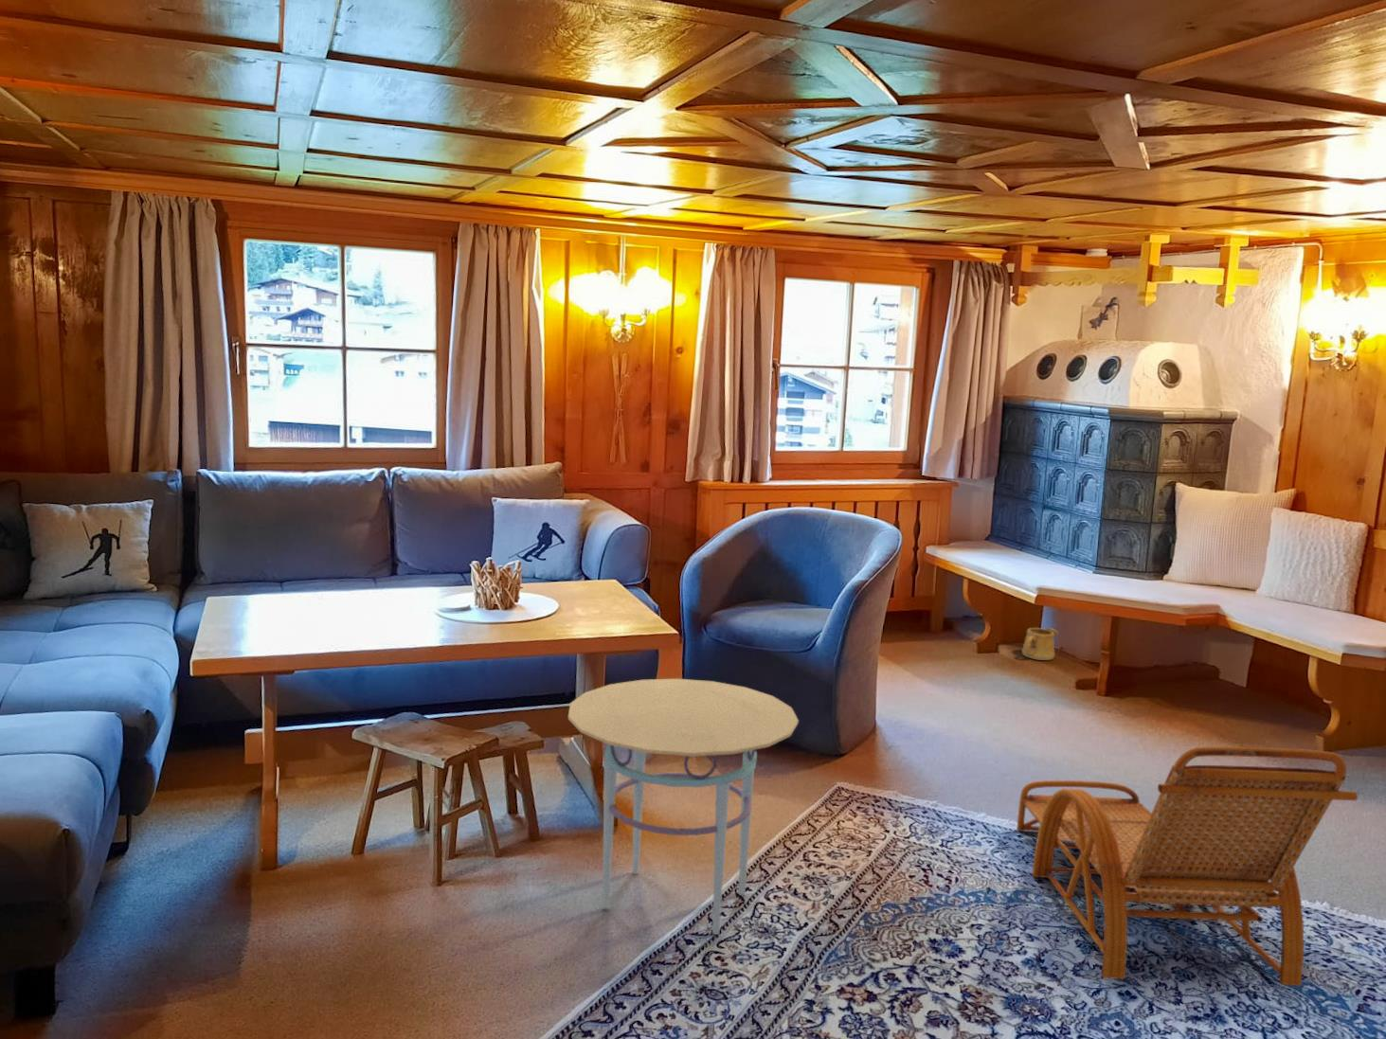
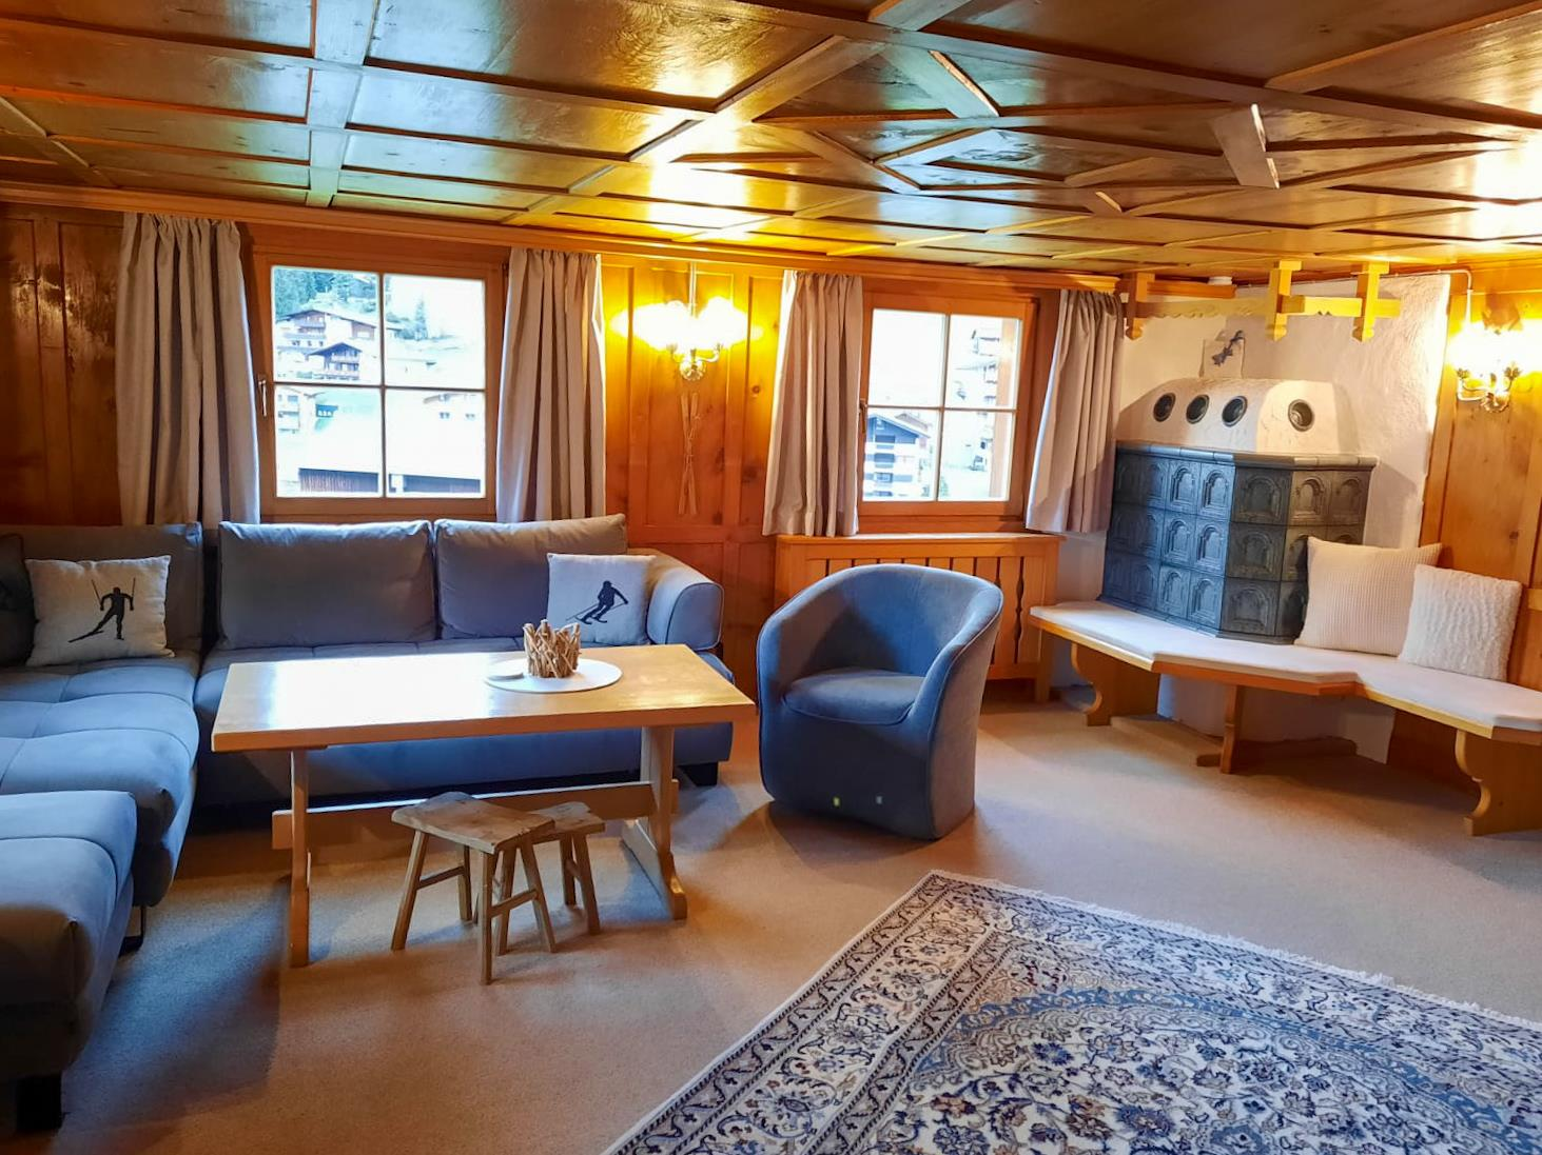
- watering can (1040, 643)
- deck chair (1156, 802)
- side table (679, 786)
